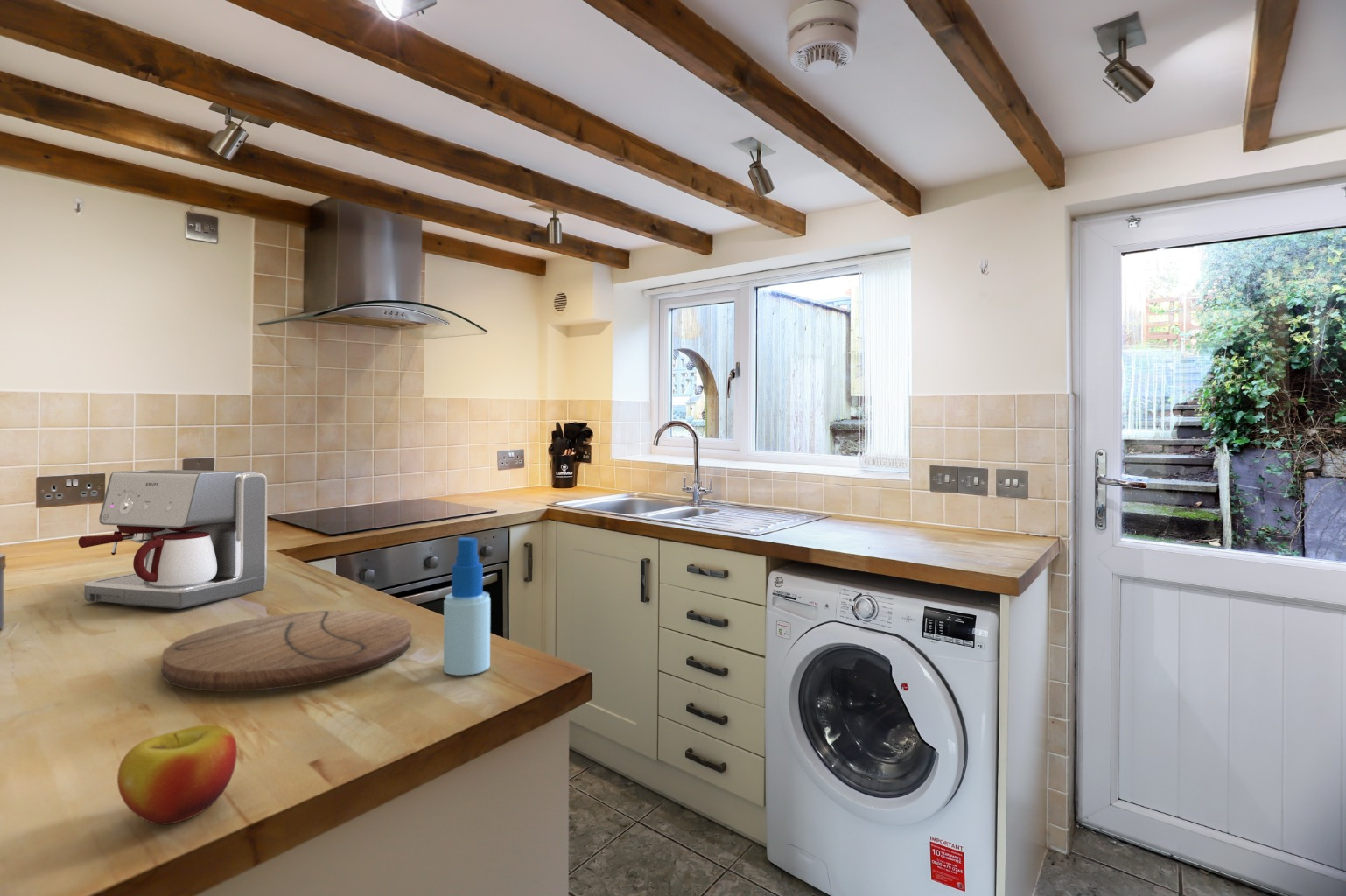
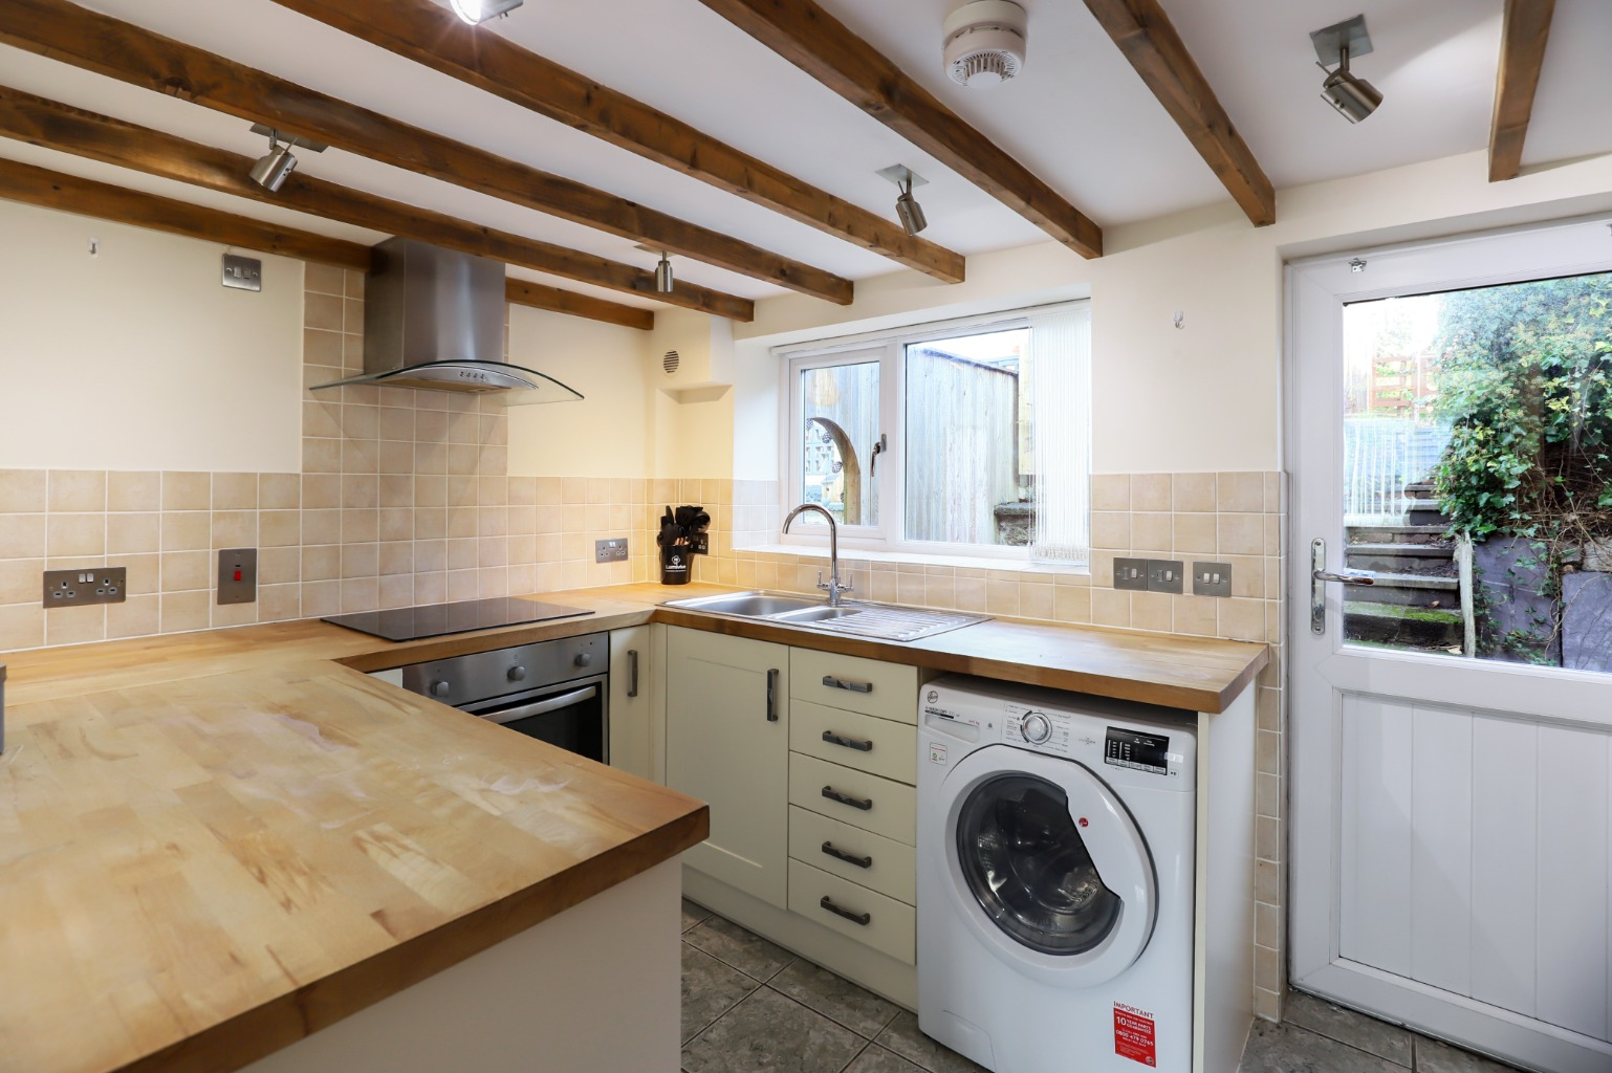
- cutting board (296, 644)
- apple (179, 771)
- spray bottle (467, 603)
- coffee maker (179, 533)
